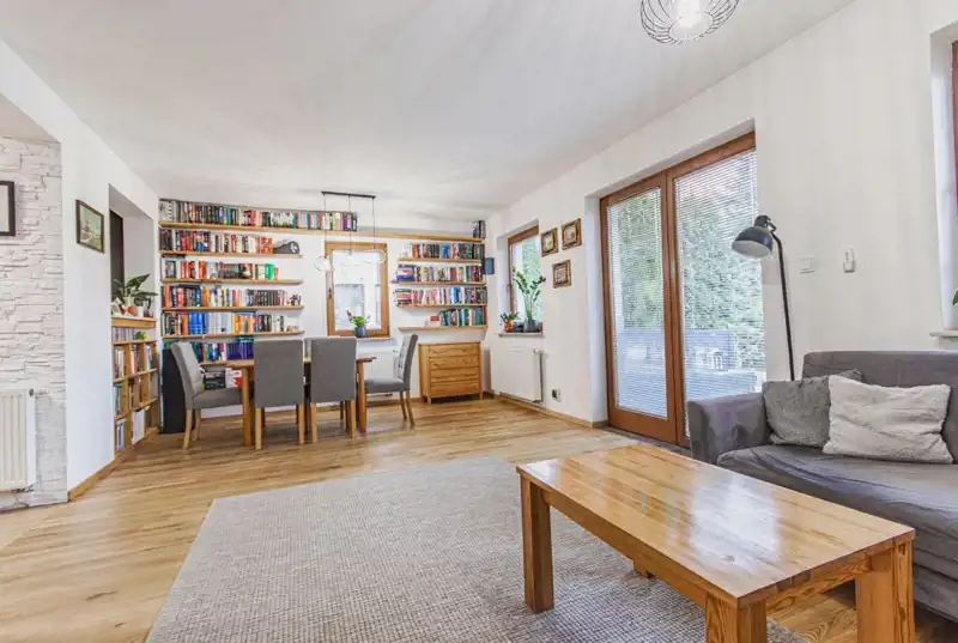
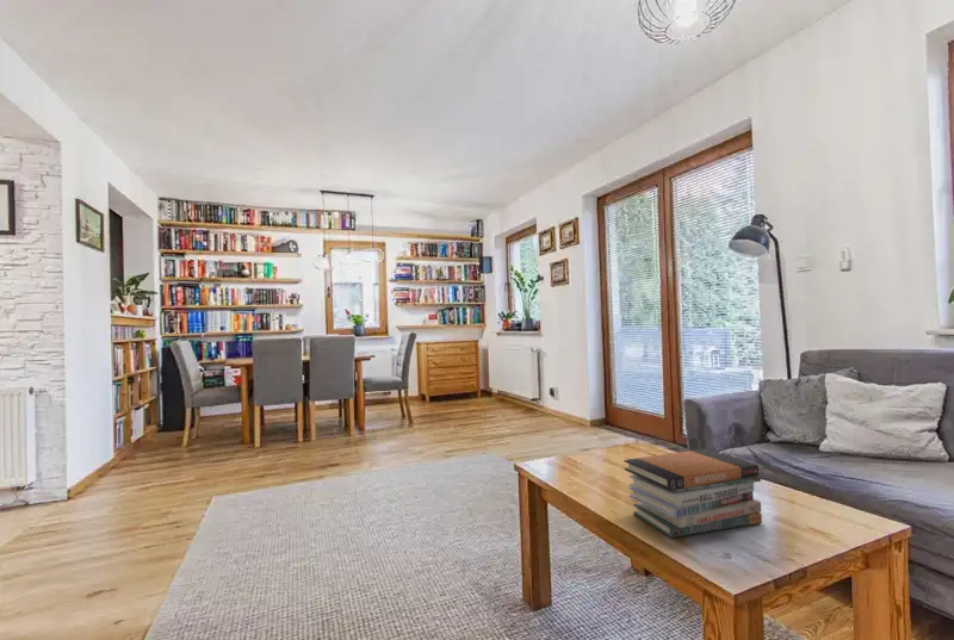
+ book stack (690, 490)
